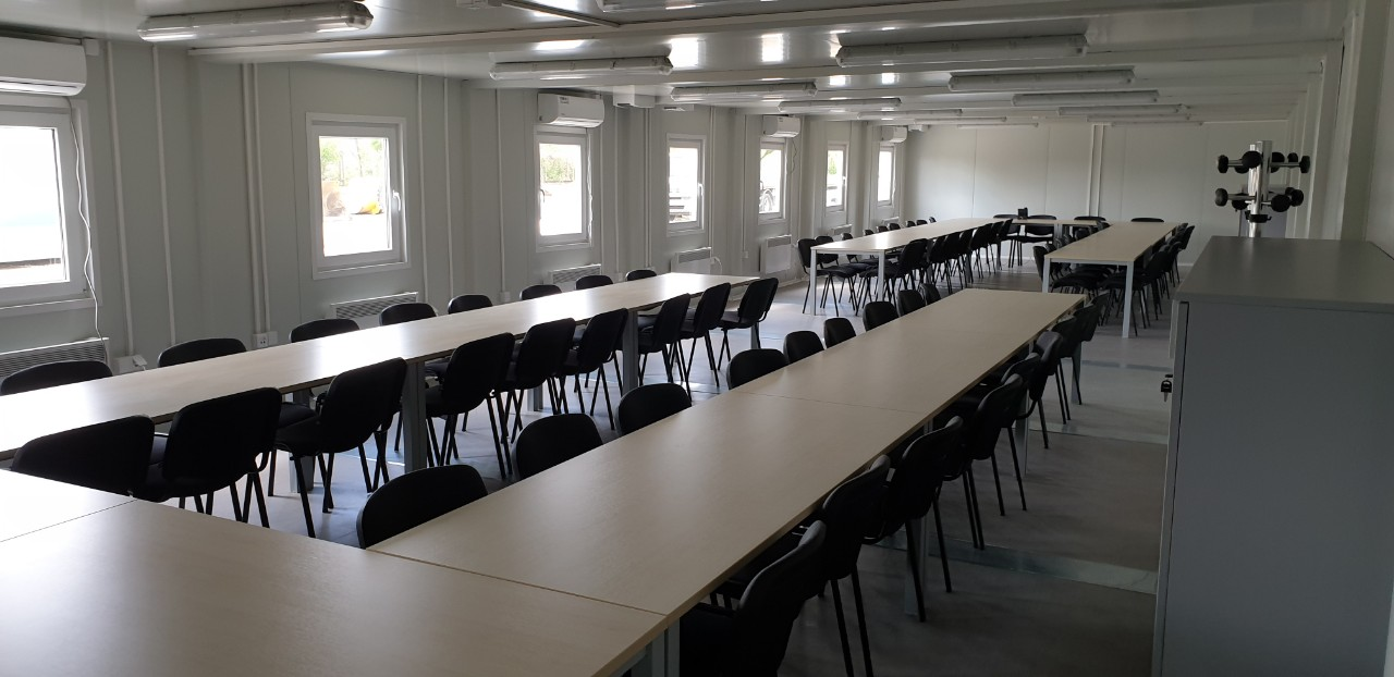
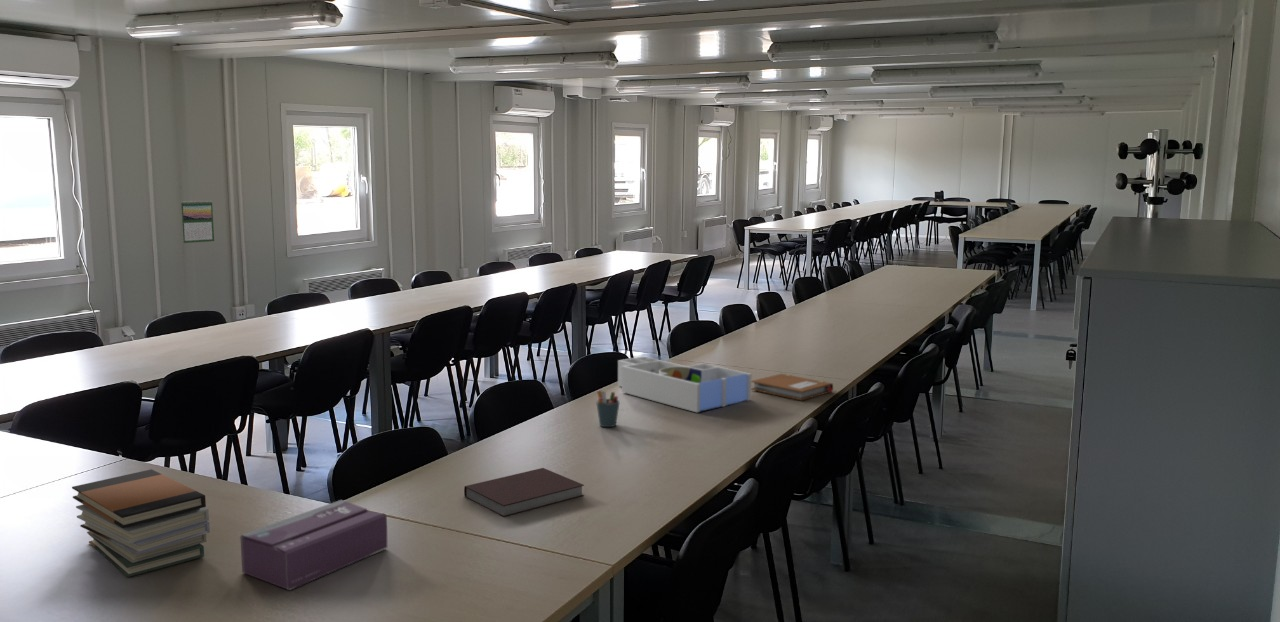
+ notebook (793, 386)
+ pen holder (607, 406)
+ tissue box (316, 541)
+ desk organizer (676, 380)
+ book stack (142, 520)
+ notebook (524, 491)
+ calendar (197, 221)
